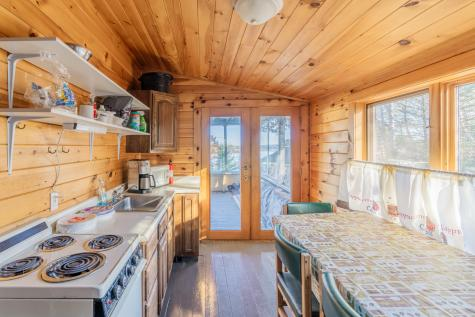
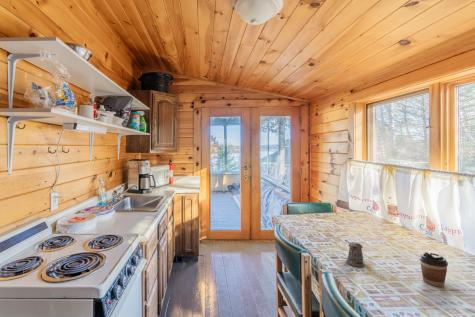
+ pepper shaker (354, 251)
+ coffee cup (433, 267)
